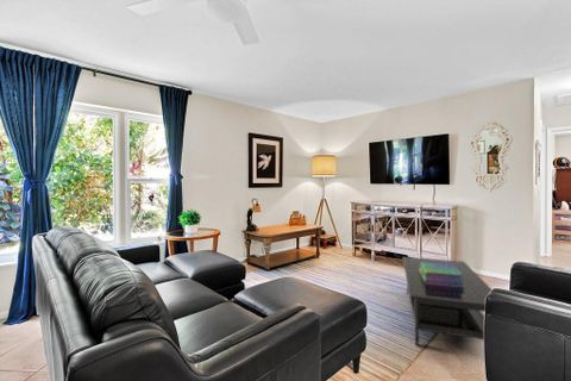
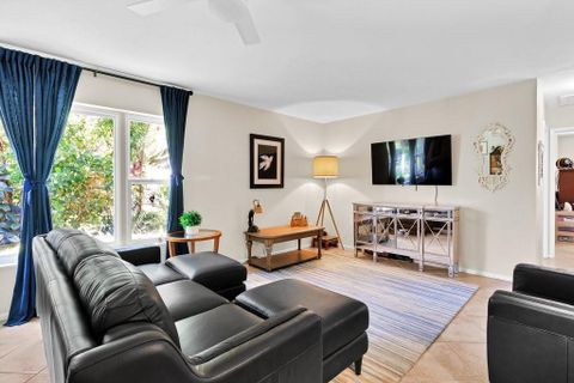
- stack of books (439, 273)
- coffee table (441, 296)
